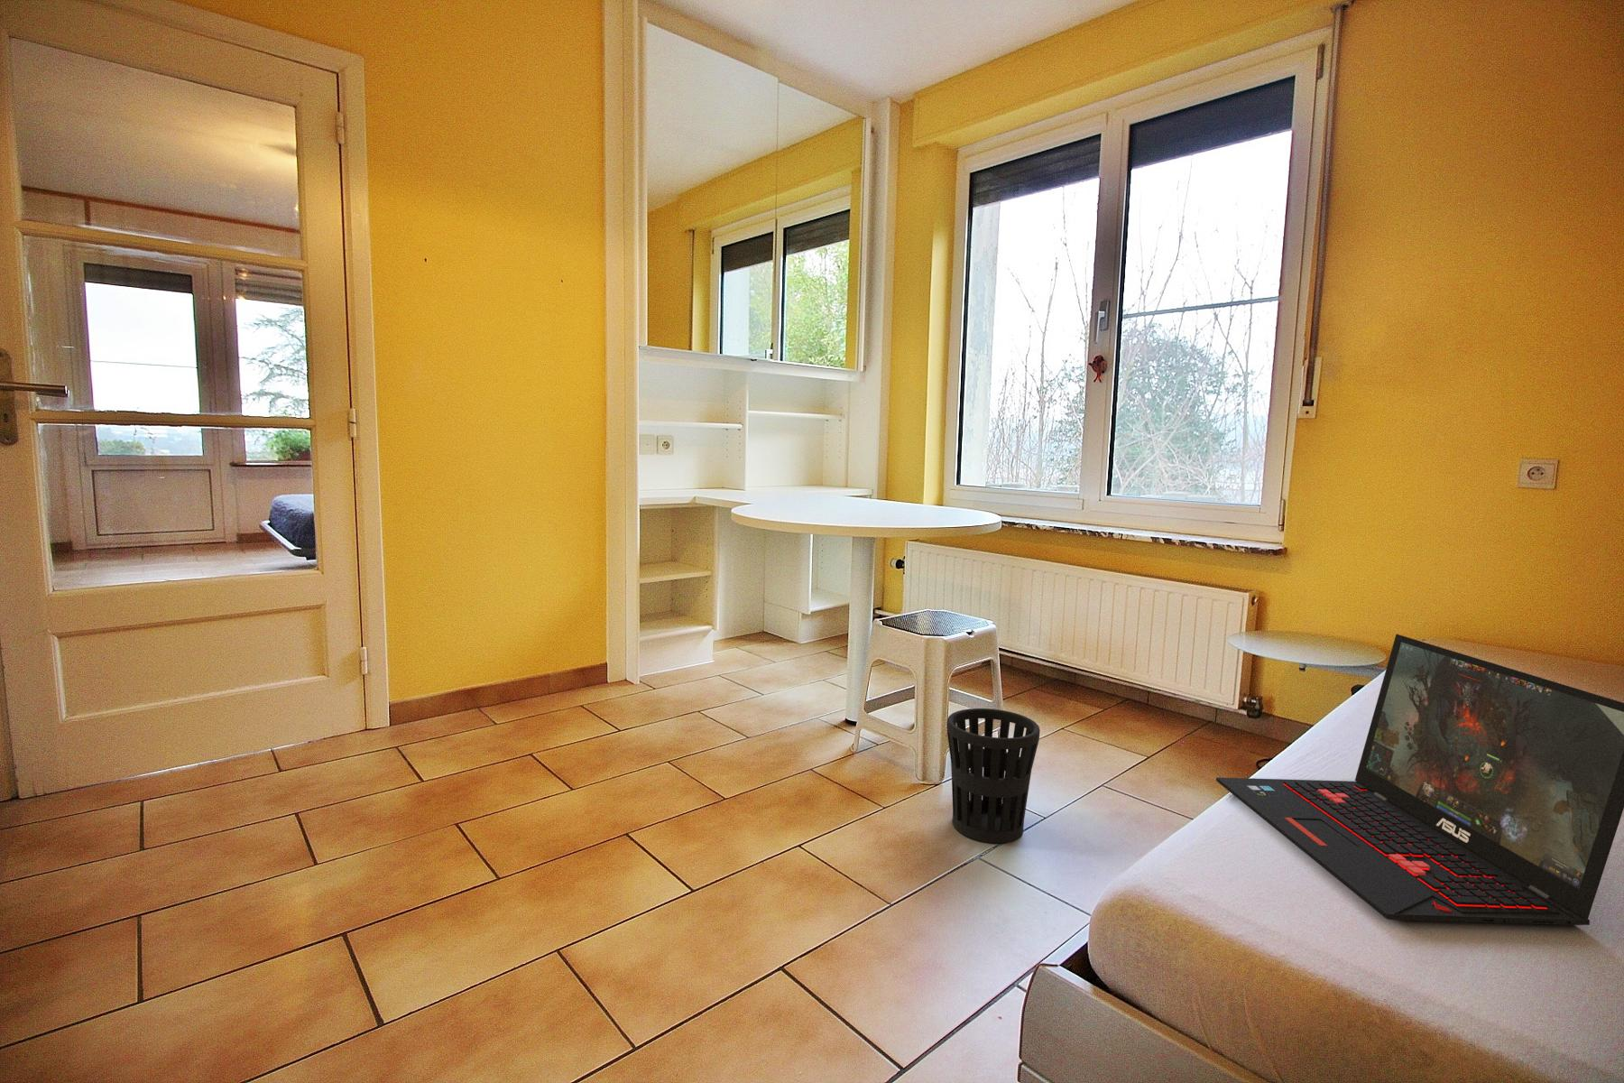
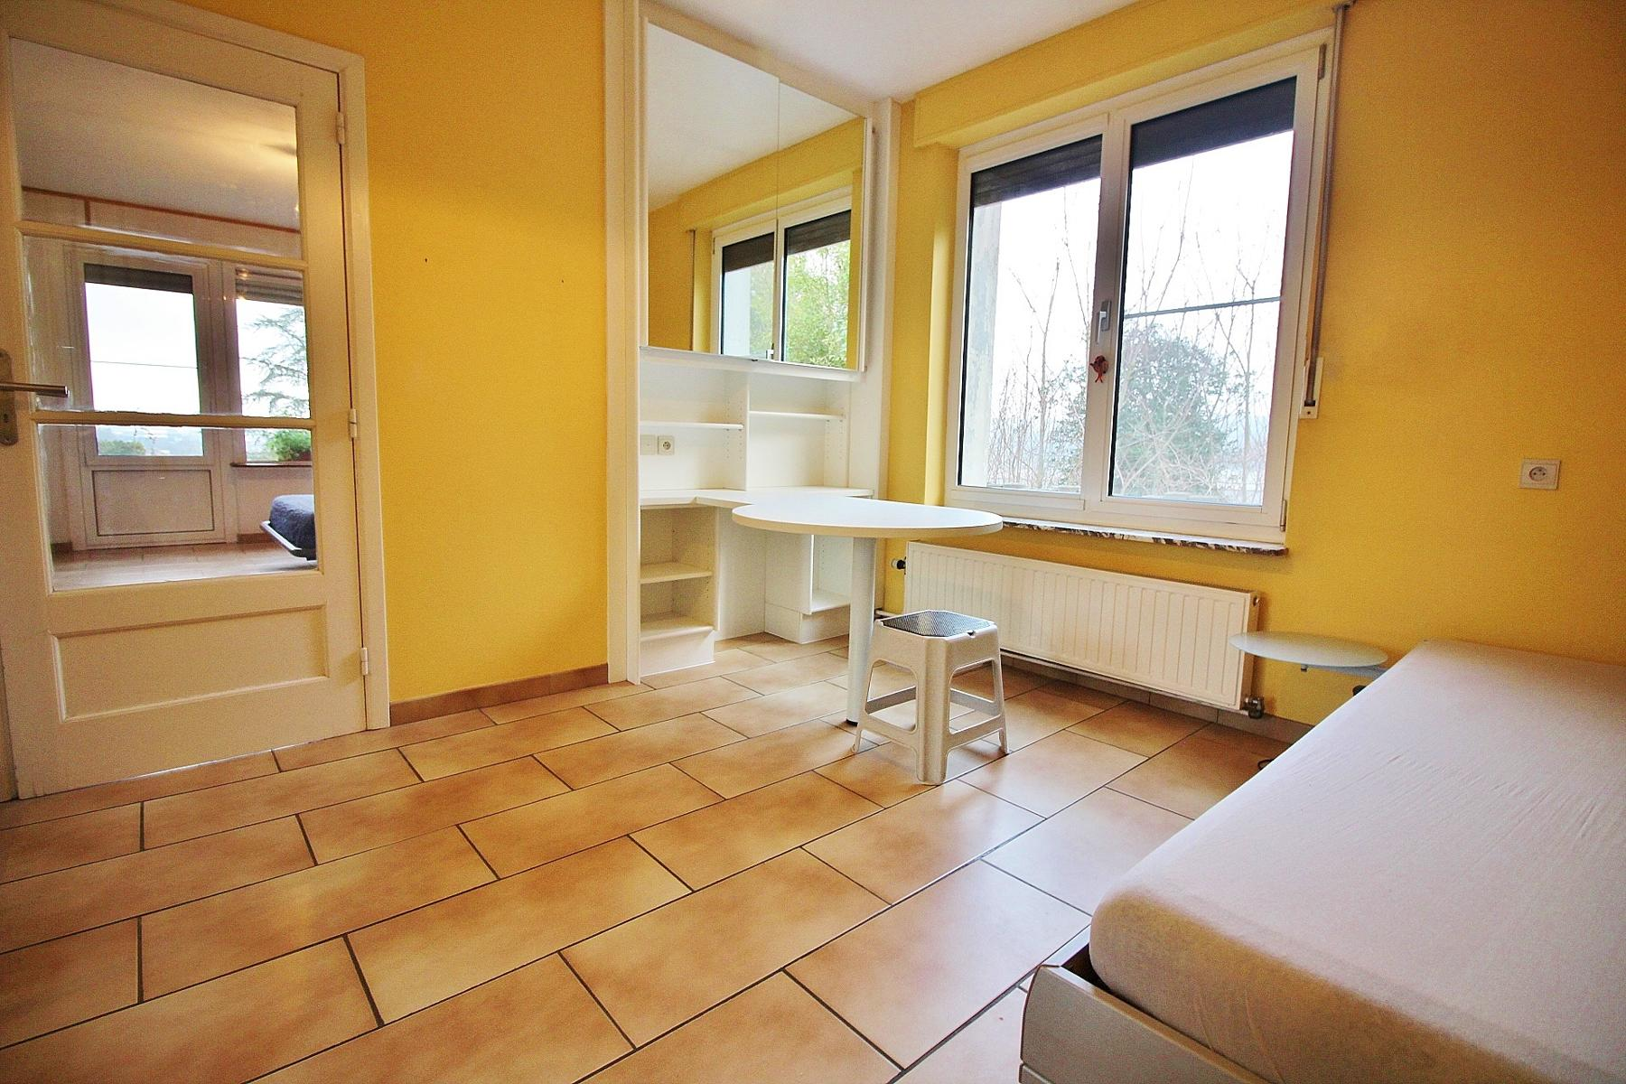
- laptop (1392, 755)
- wastebasket (990, 775)
